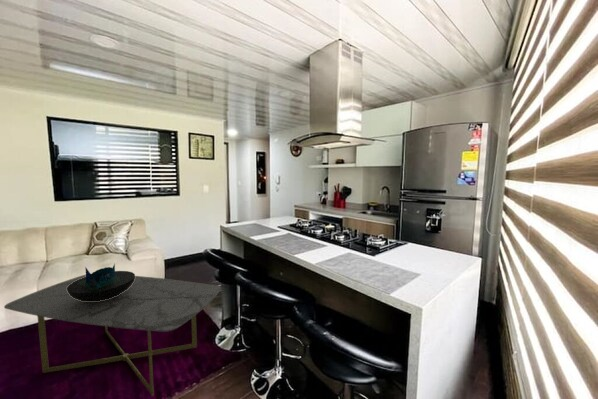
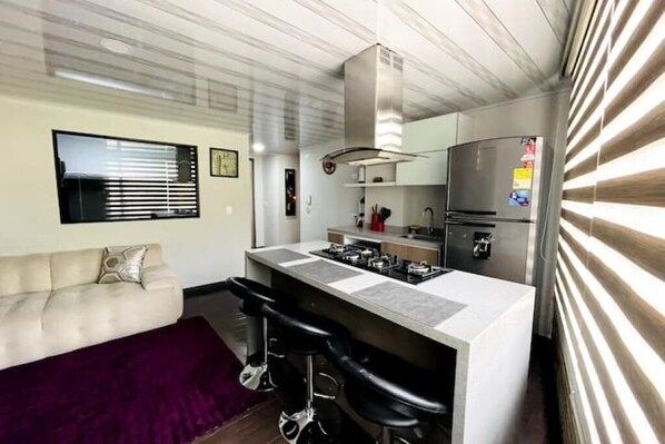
- decorative bowl (103, 280)
- coffee table (123, 327)
